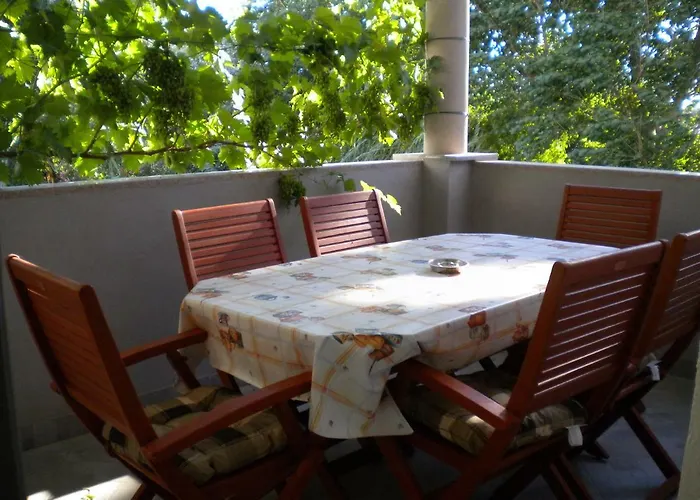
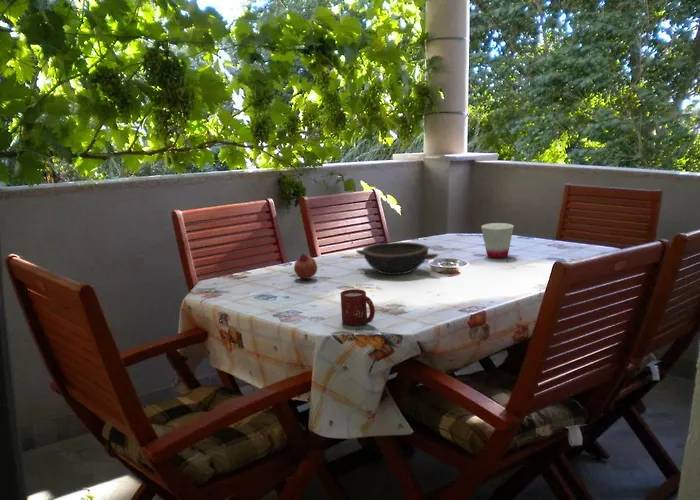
+ cup (358, 308)
+ fruit (305, 265)
+ bowl (396, 259)
+ cup (497, 241)
